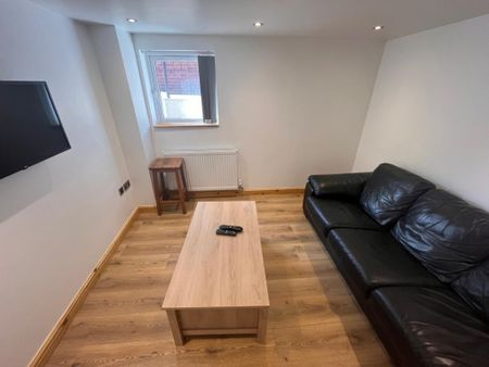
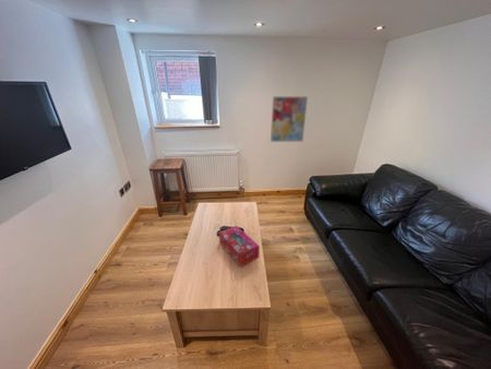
+ tissue box (238, 243)
+ wall art (288, 119)
